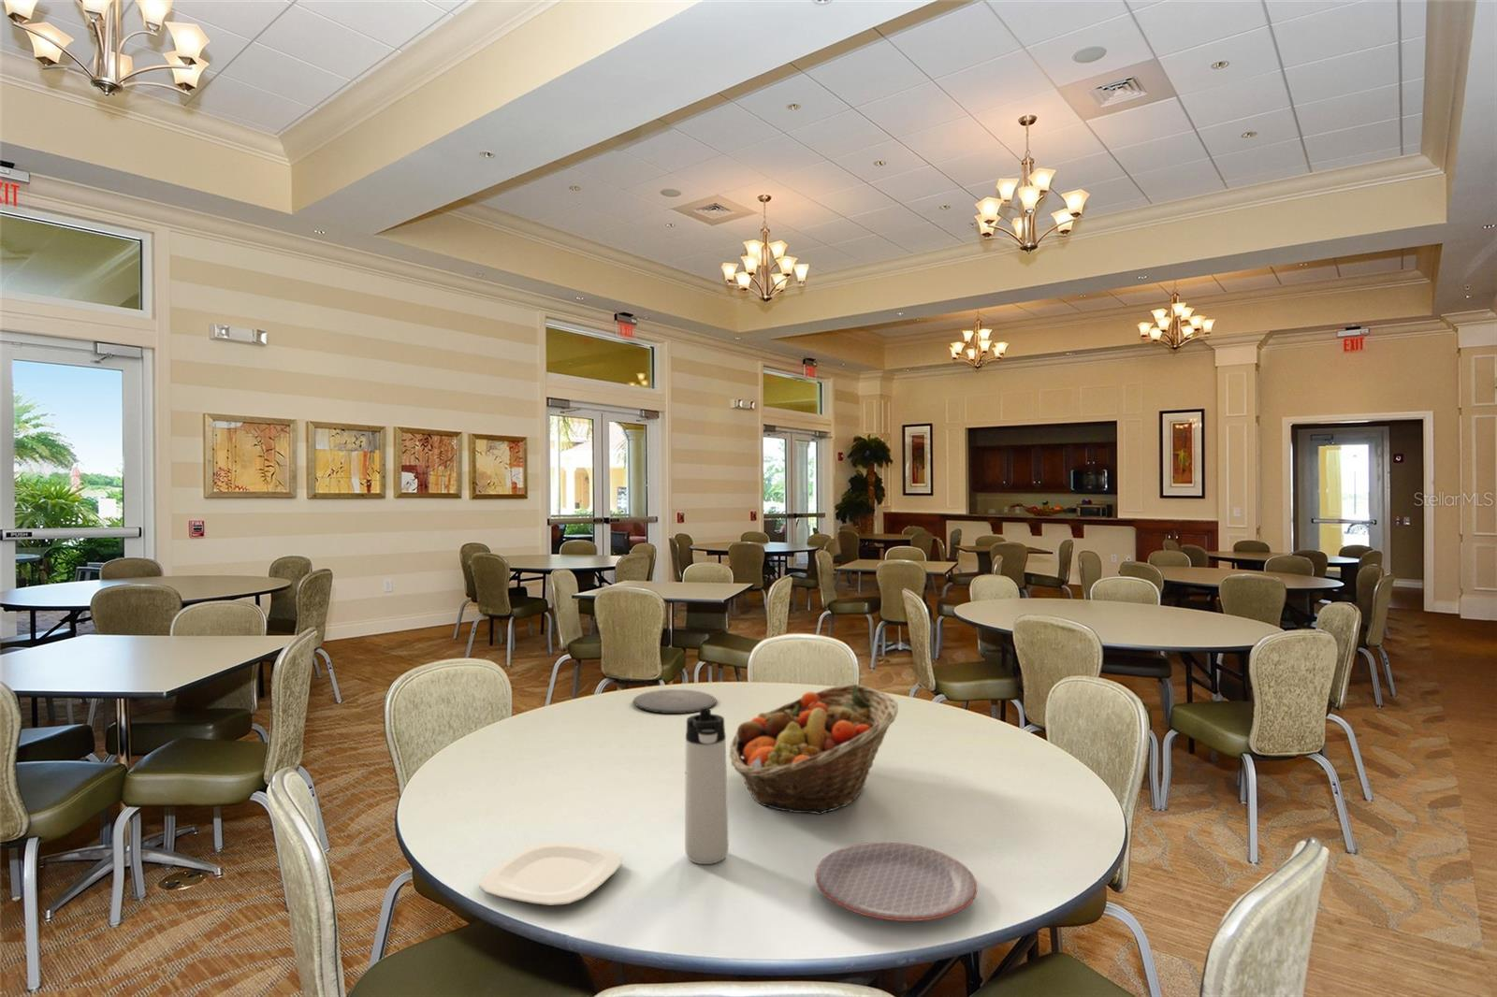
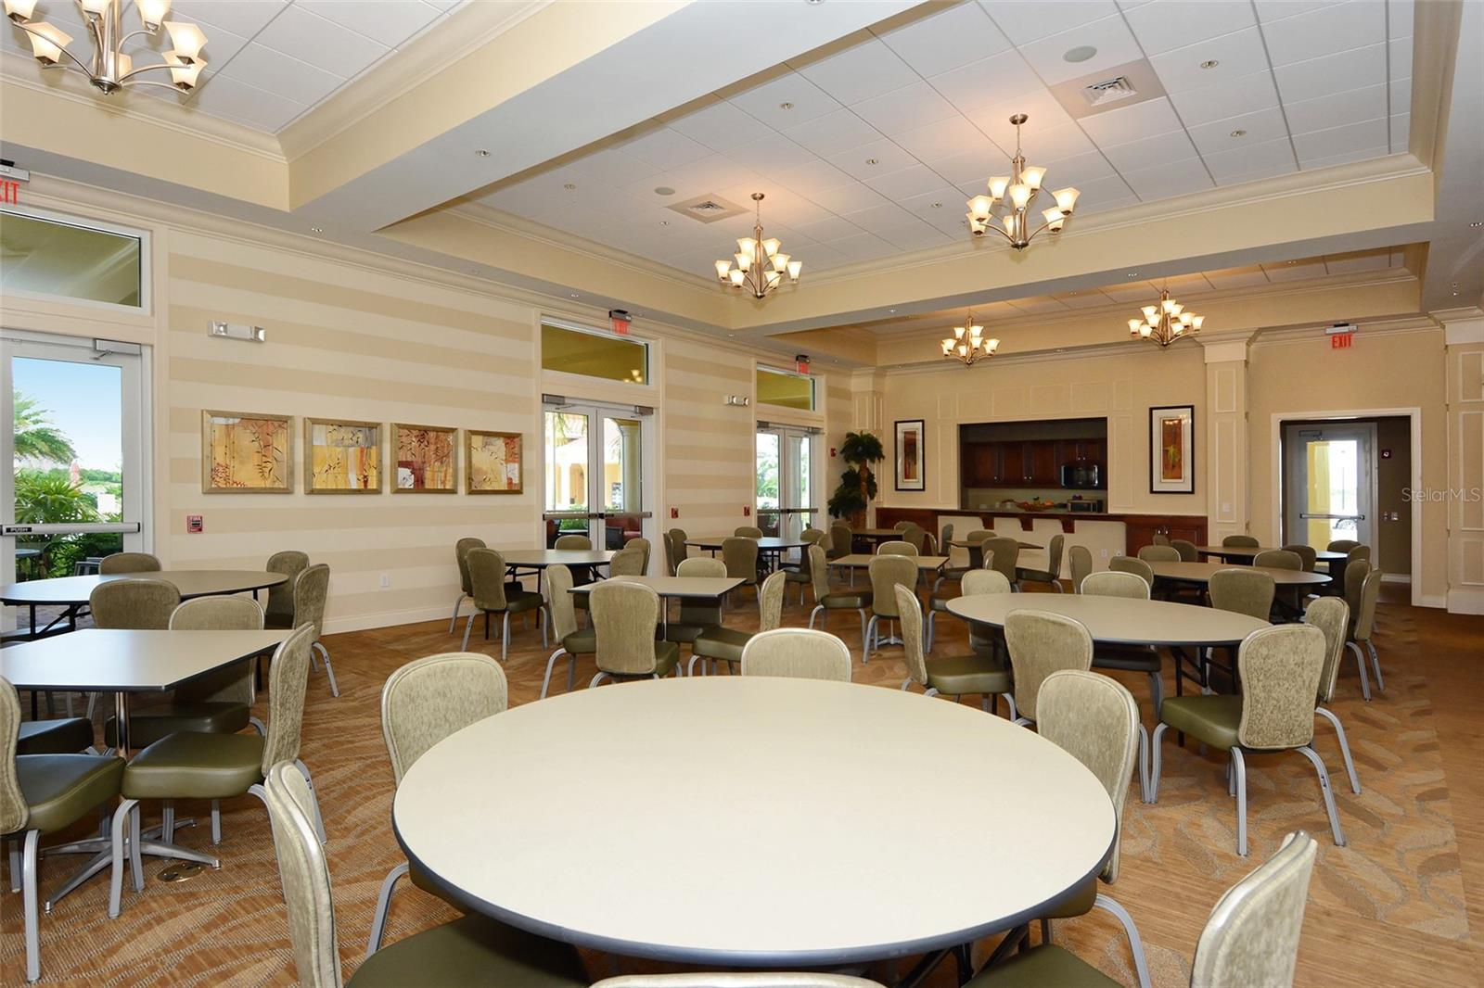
- fruit basket (812, 742)
- plate (674, 701)
- plate (895, 882)
- plate (553, 873)
- thermos bottle (707, 787)
